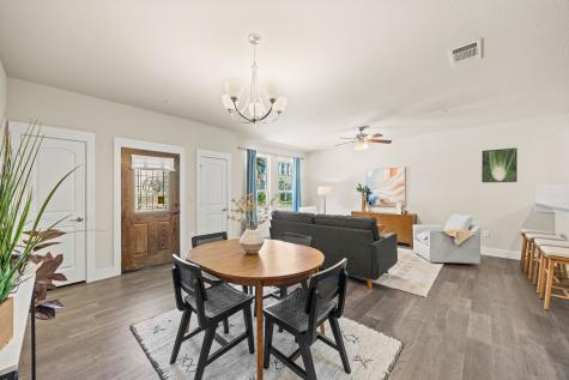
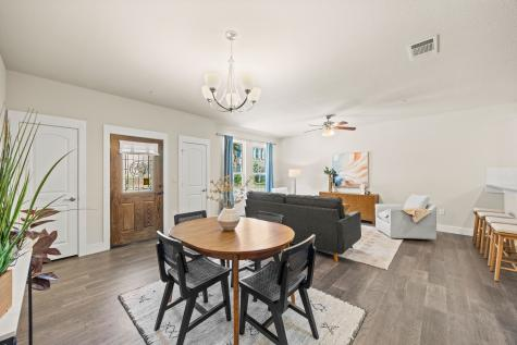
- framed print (498, 165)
